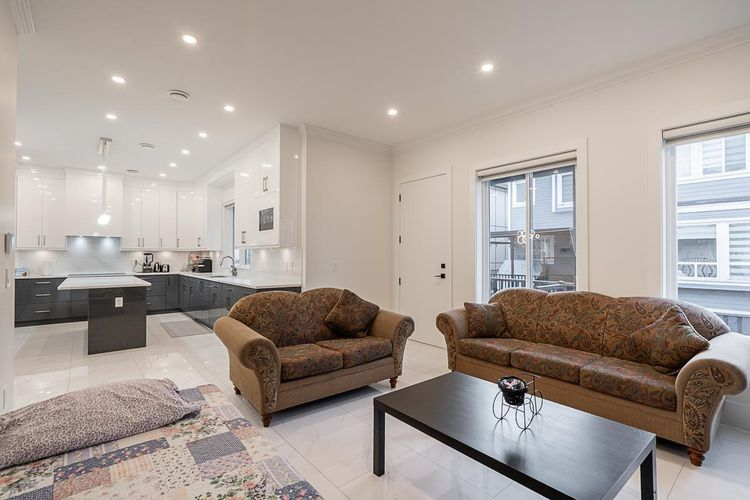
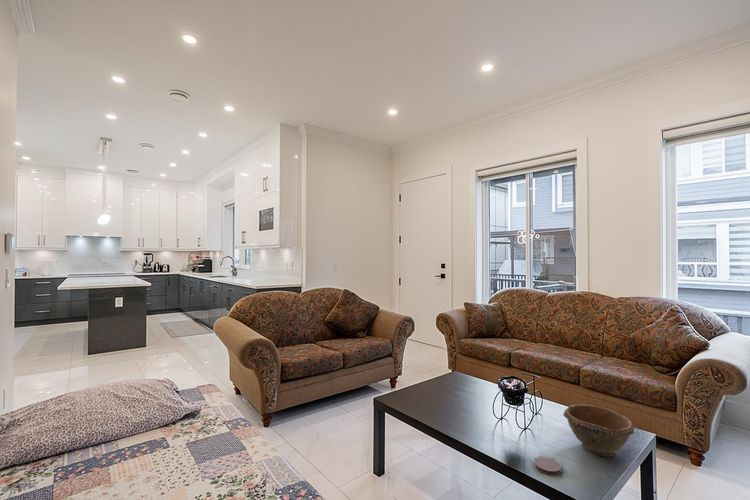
+ coaster (547, 465)
+ bowl (597, 431)
